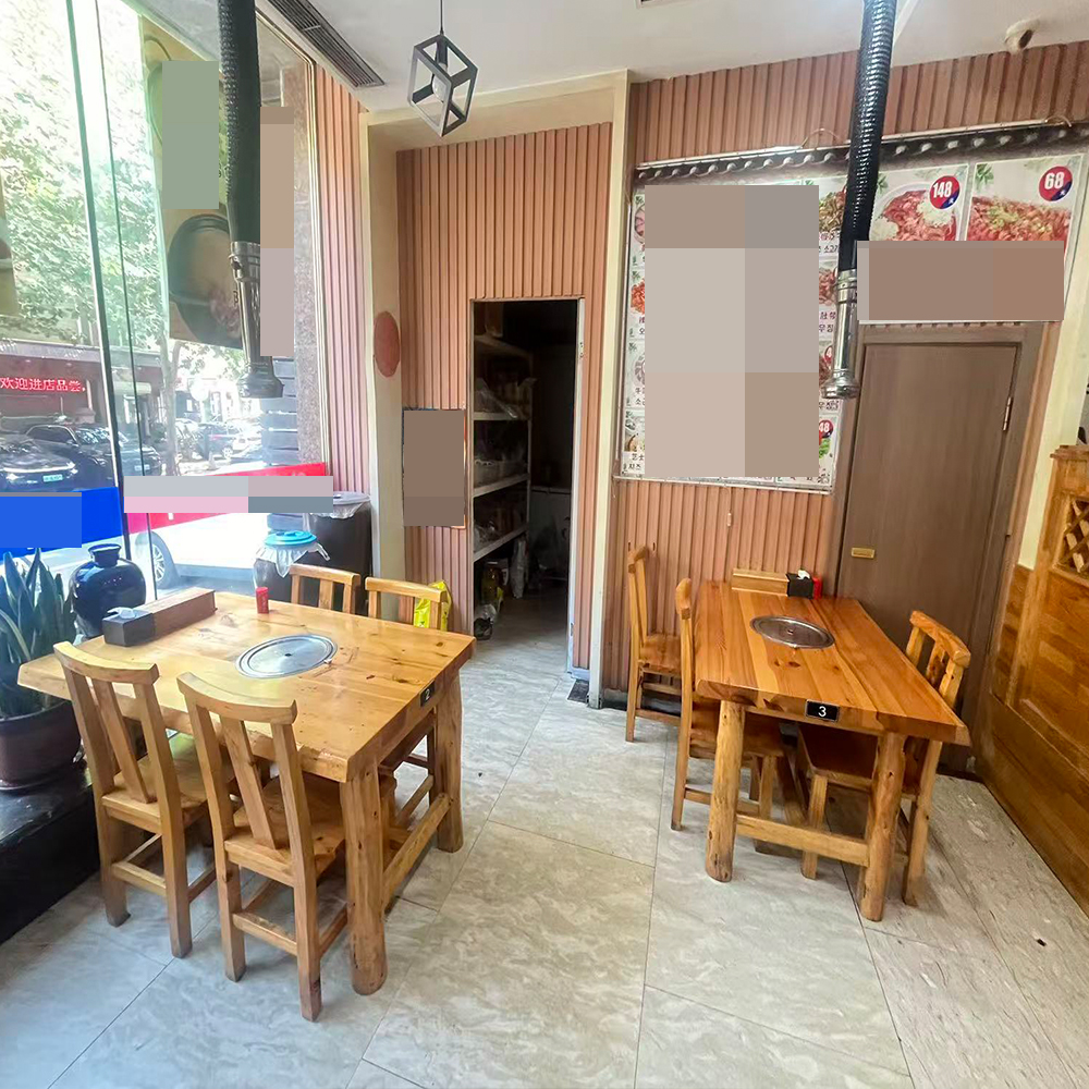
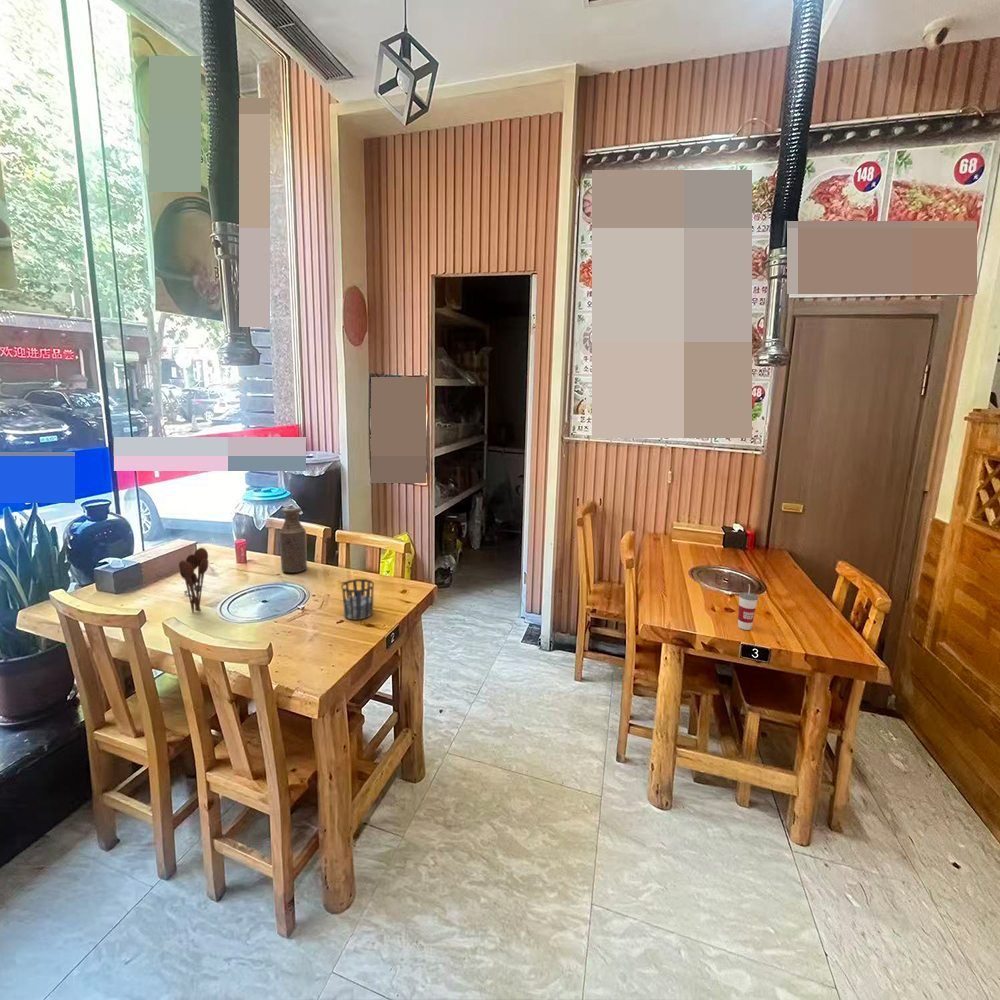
+ cup (358, 599)
+ cup (747, 605)
+ utensil holder (195, 581)
+ bottle (292, 539)
